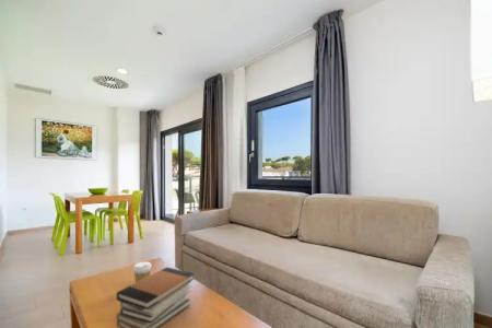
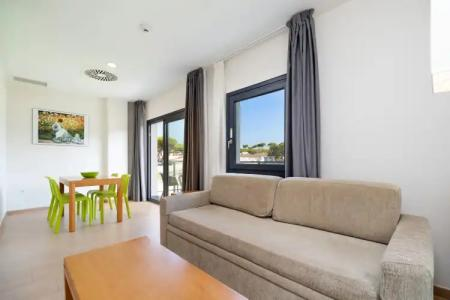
- coffee cup (142, 274)
- book stack (157, 297)
